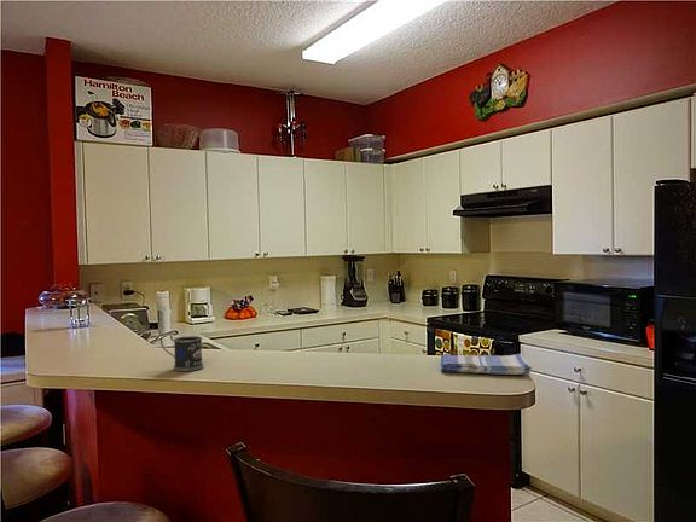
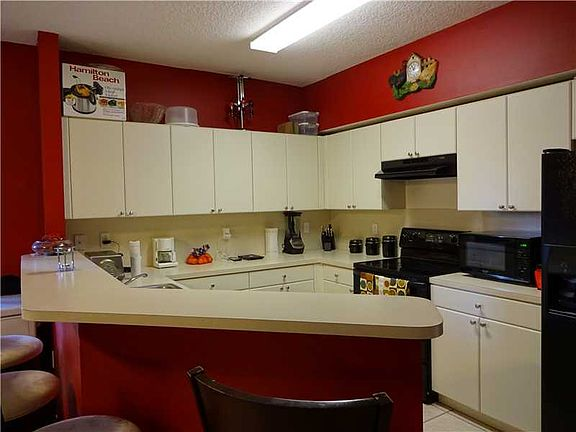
- mug (181, 349)
- dish towel (483, 361)
